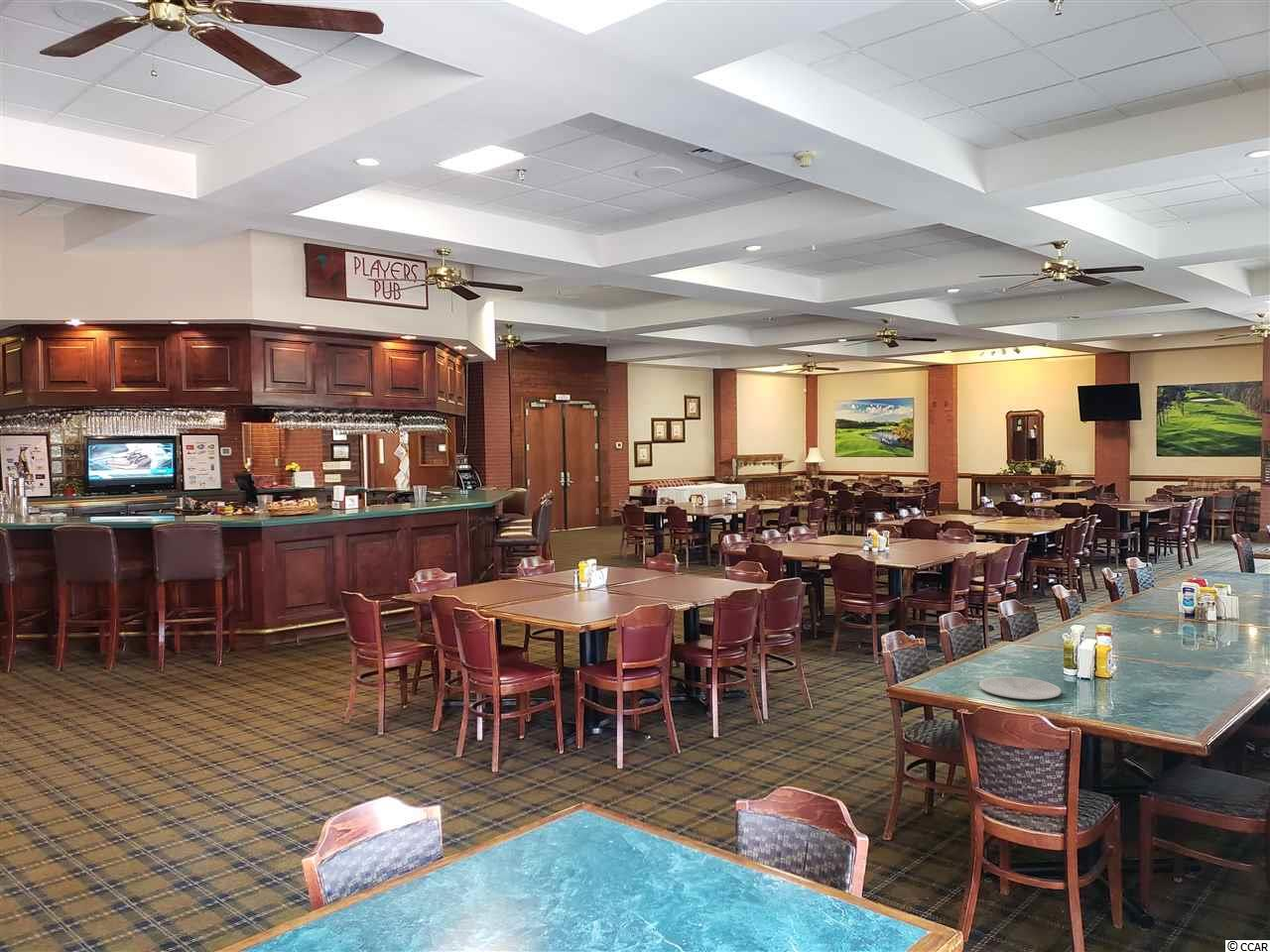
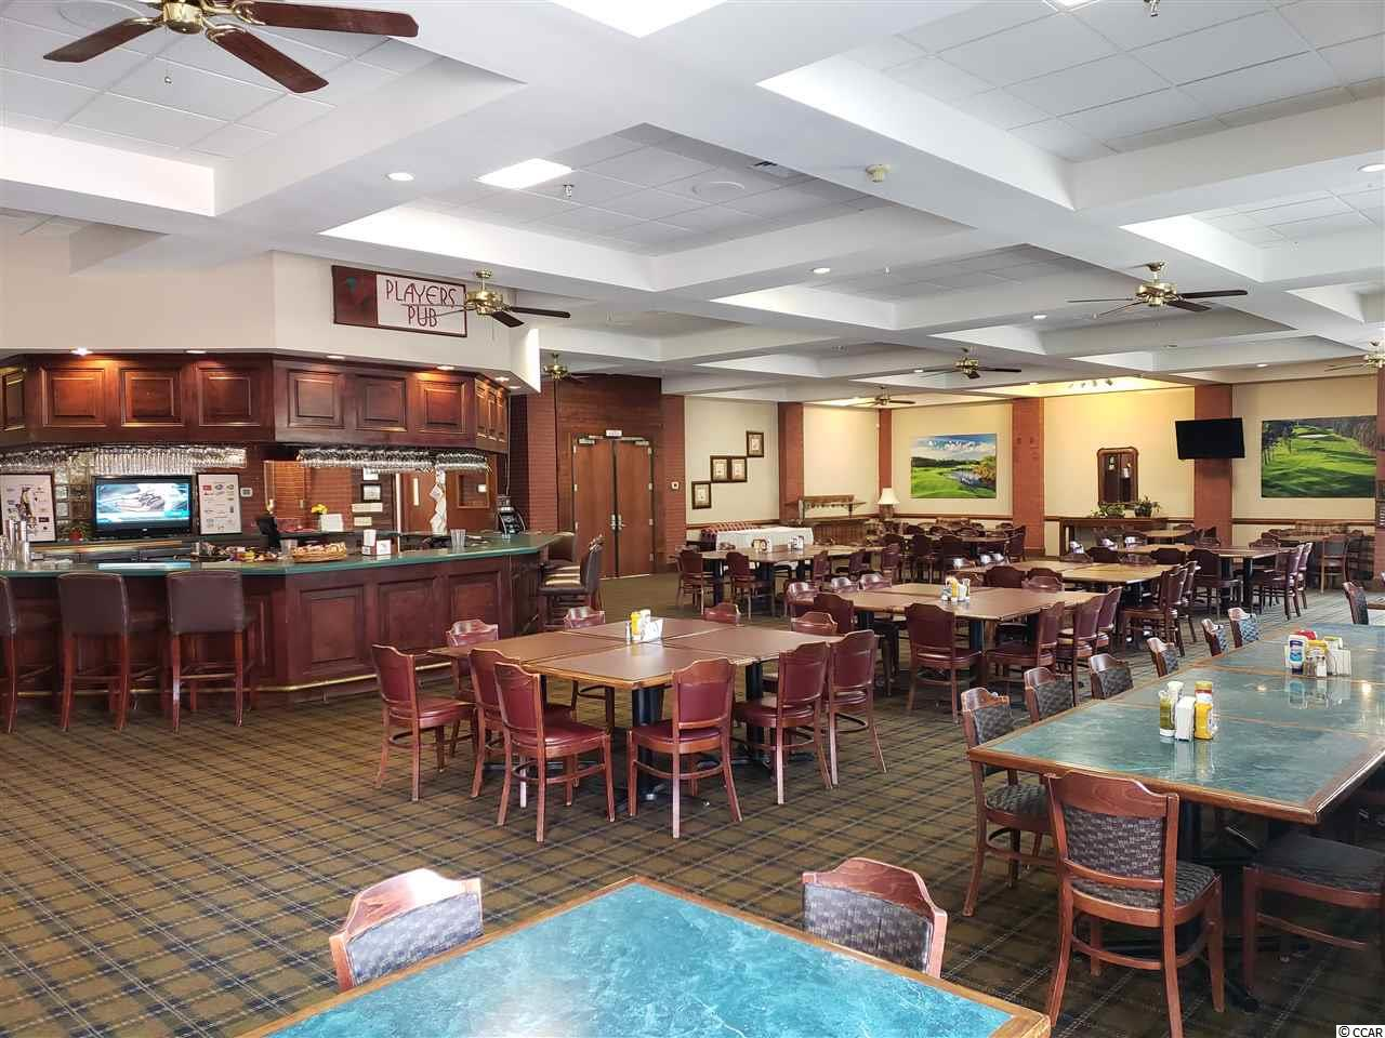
- plate (1019, 688)
